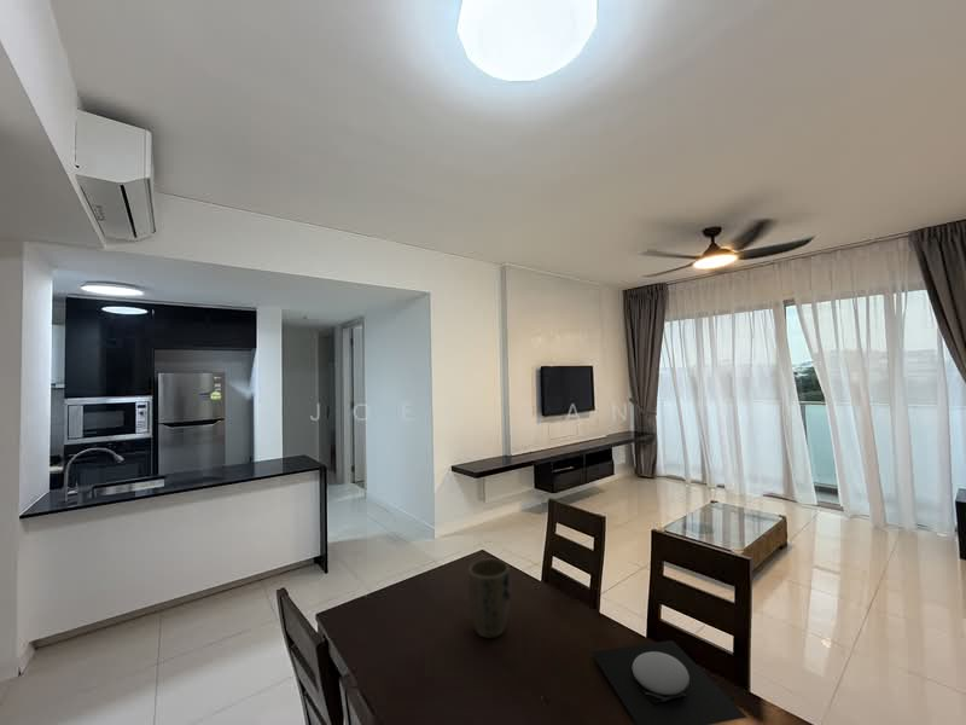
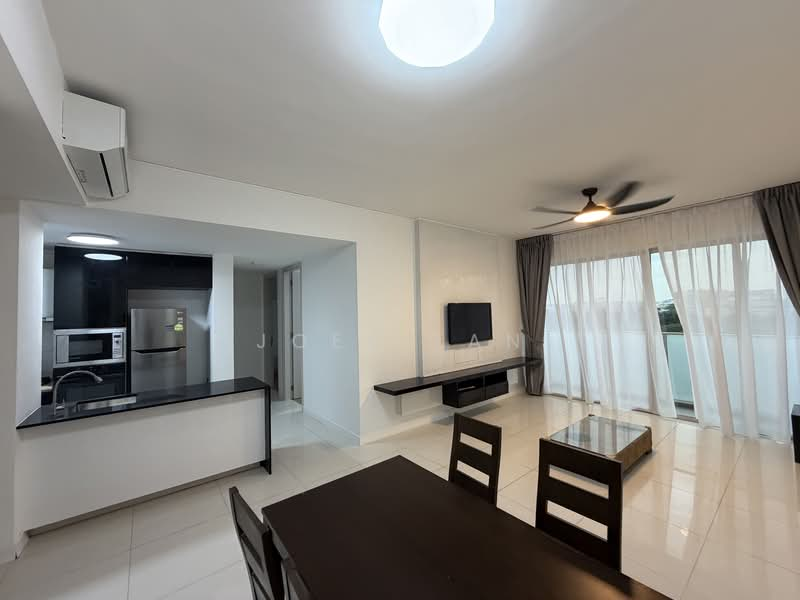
- plant pot (489, 597)
- plate (661, 674)
